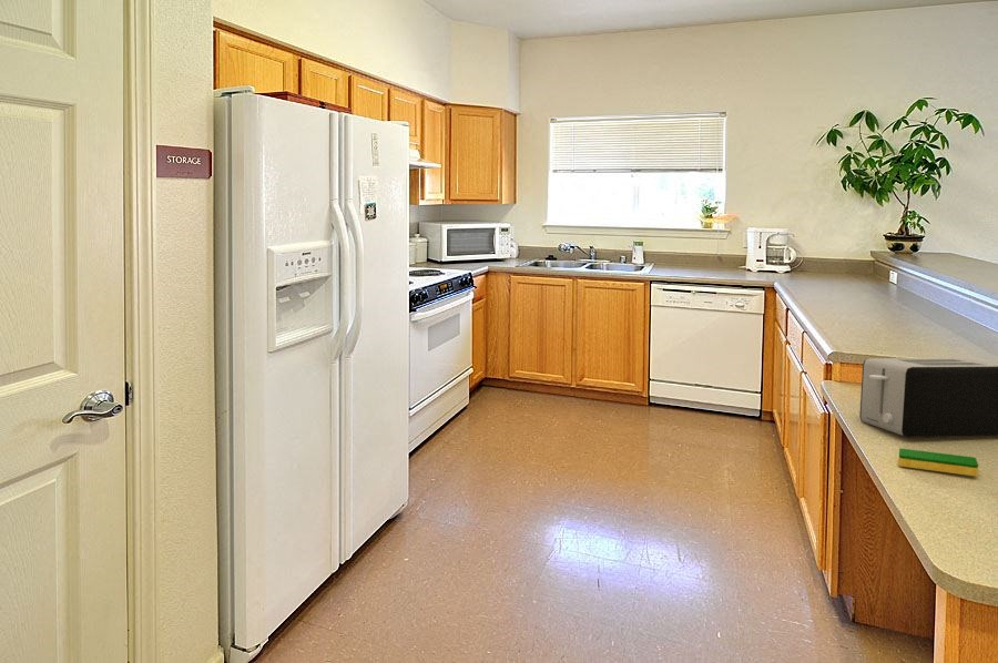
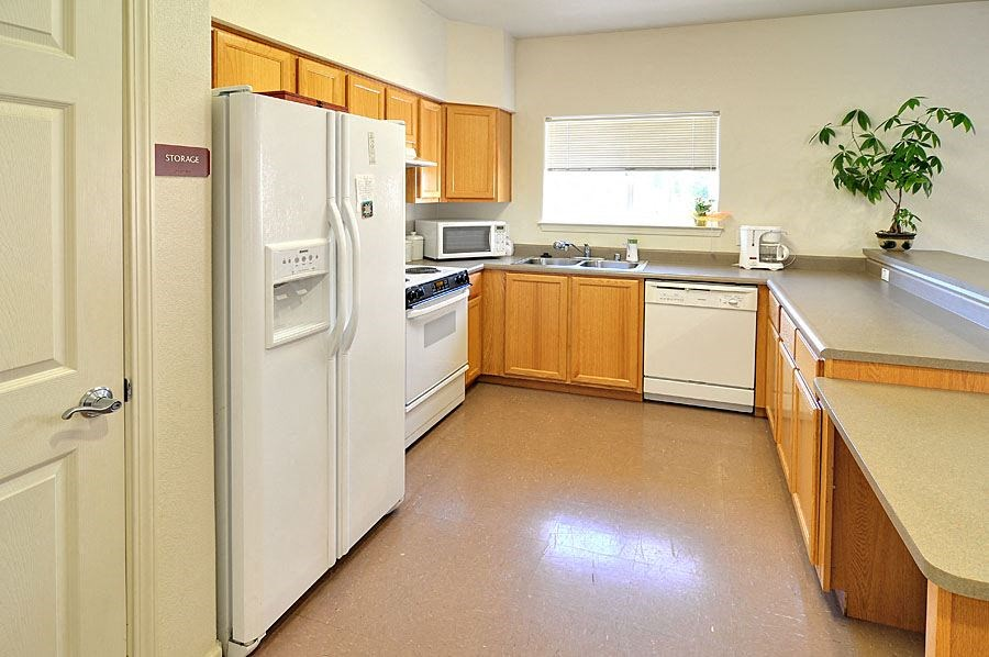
- toaster (935, 395)
- dish sponge (936, 461)
